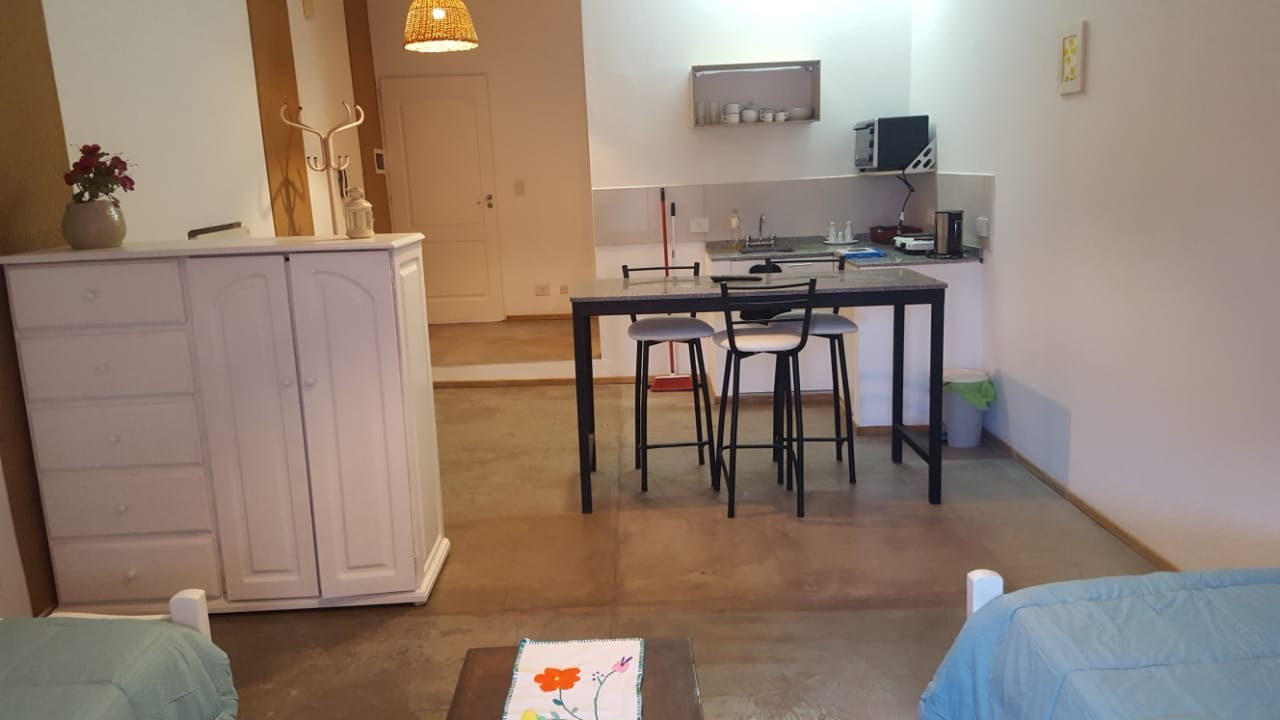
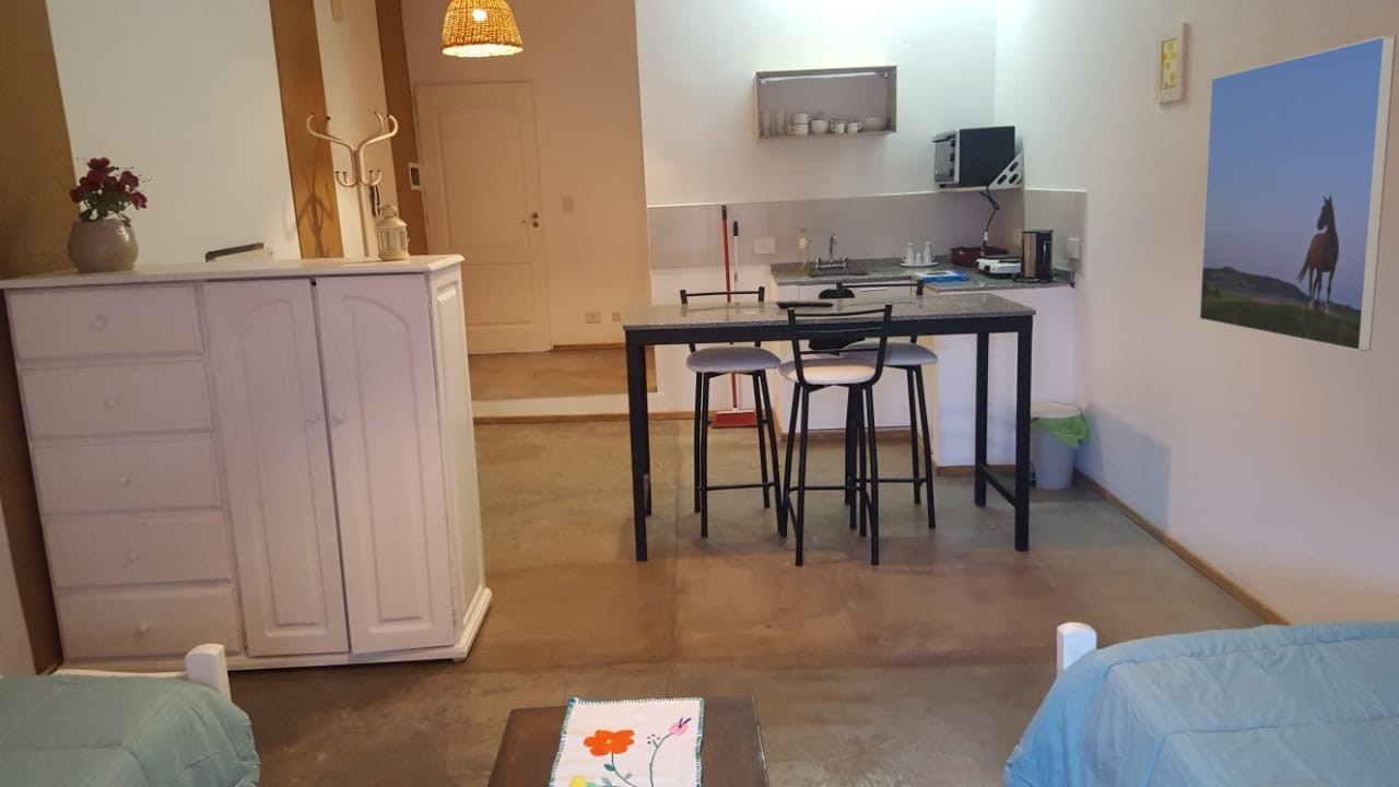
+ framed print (1282, 199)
